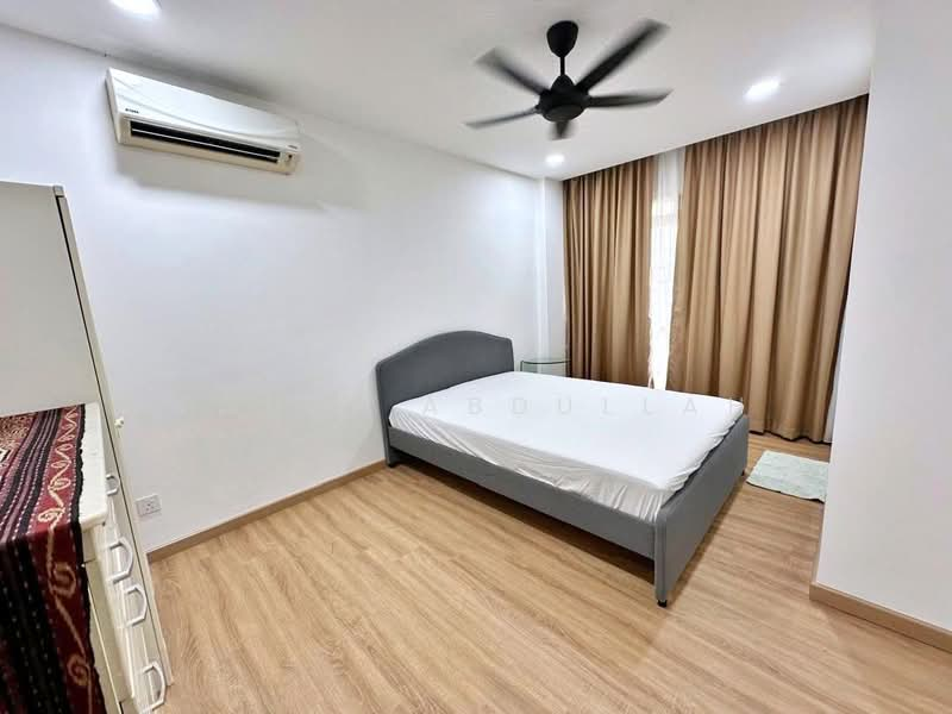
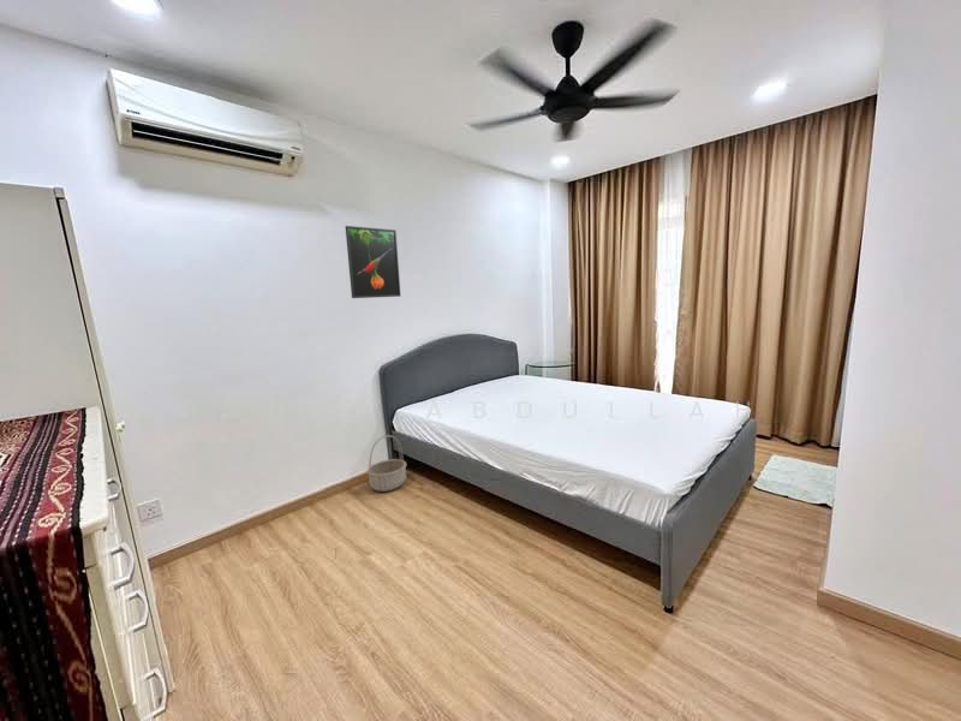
+ basket (386, 460)
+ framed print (374, 263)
